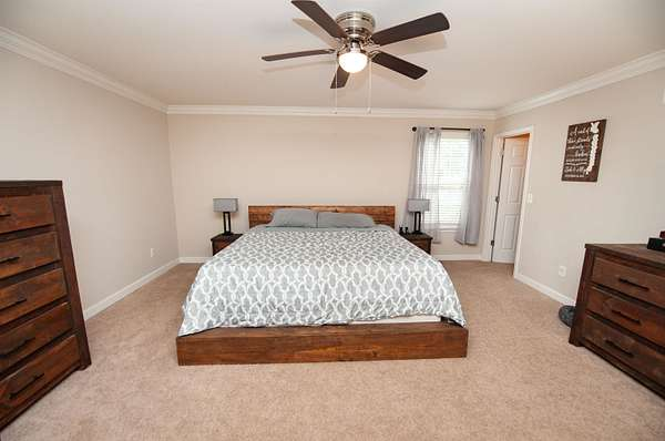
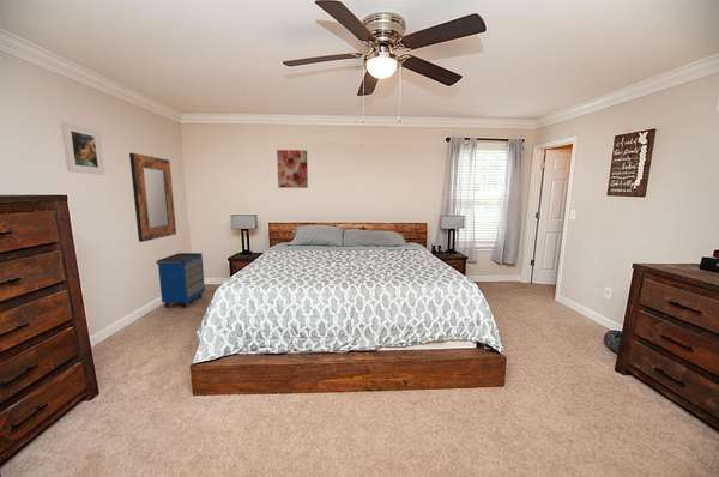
+ wall art (292, 169)
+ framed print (84, 150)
+ cabinet (181, 279)
+ home mirror (155, 198)
